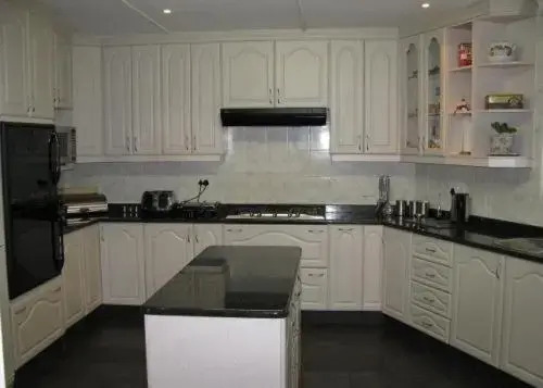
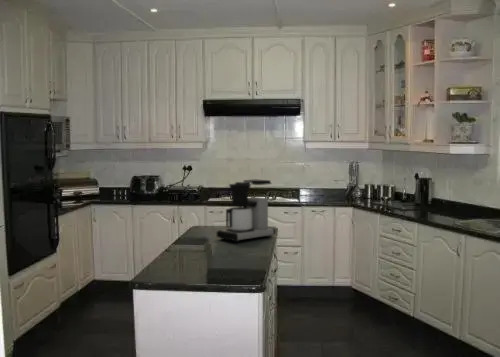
+ coffee maker (246, 209)
